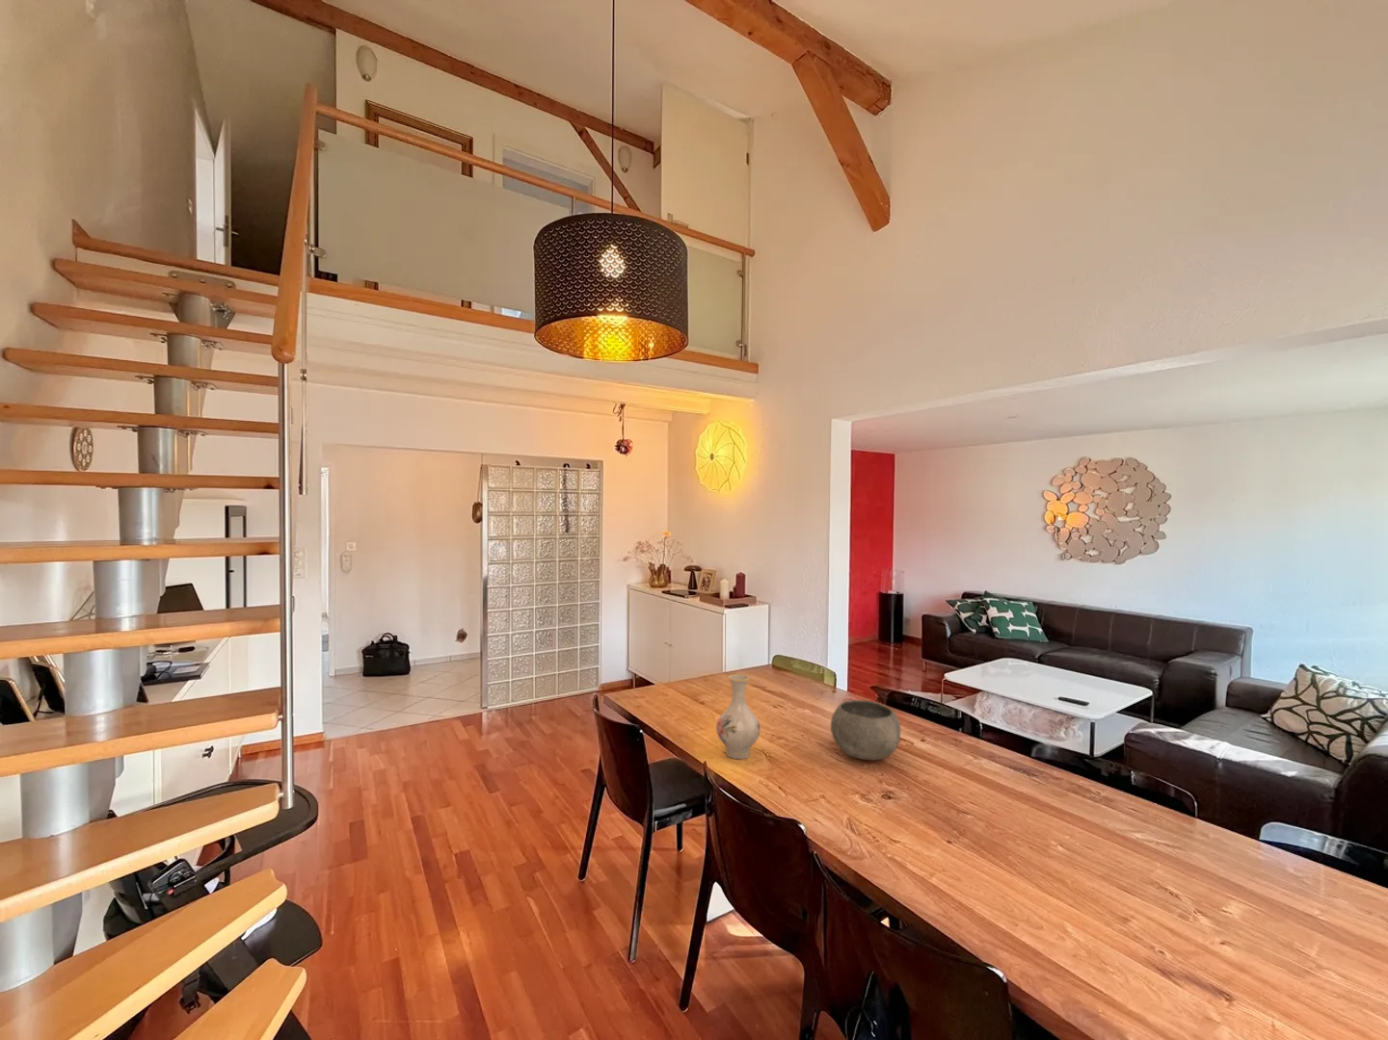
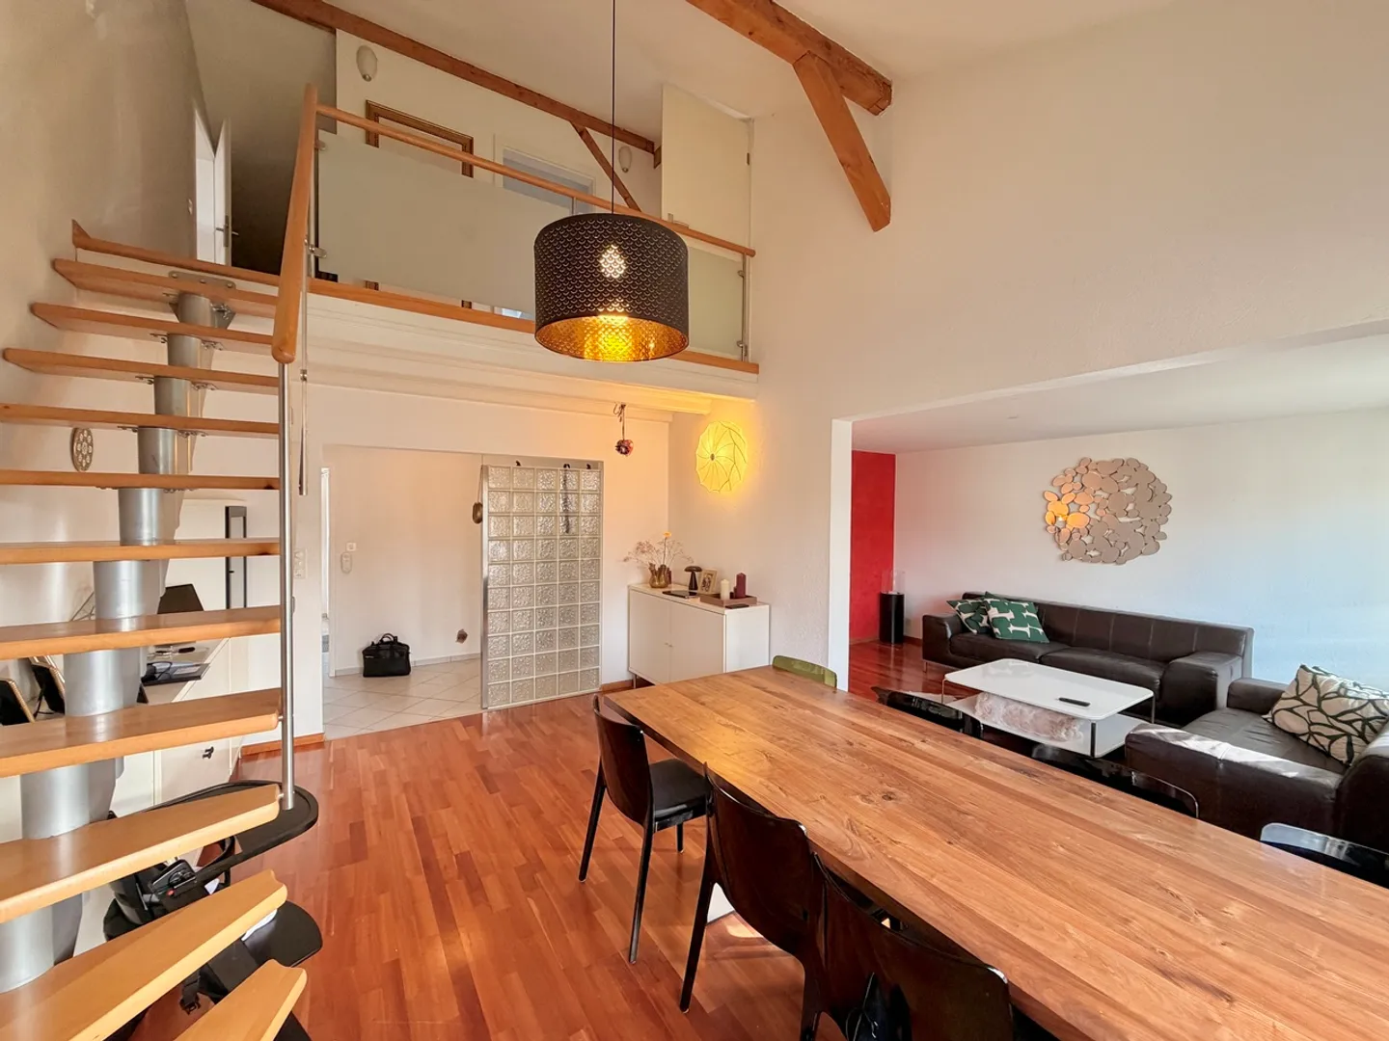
- bowl (864, 731)
- vase (739, 714)
